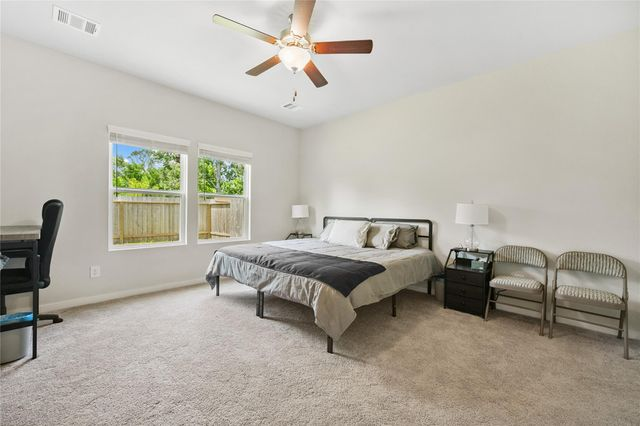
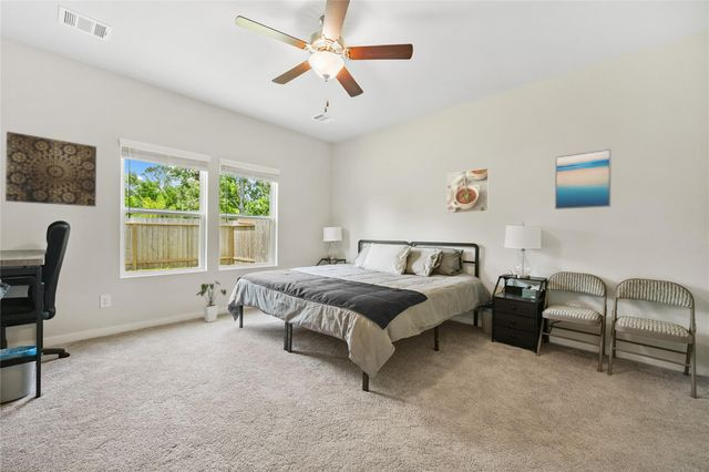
+ wall art (54, 172)
+ wall art (582, 181)
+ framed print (466, 192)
+ house plant (213, 300)
